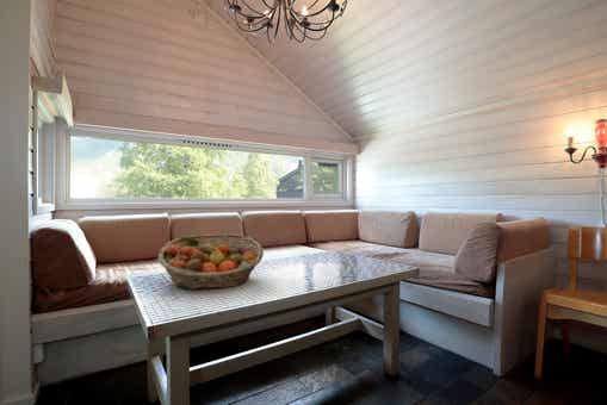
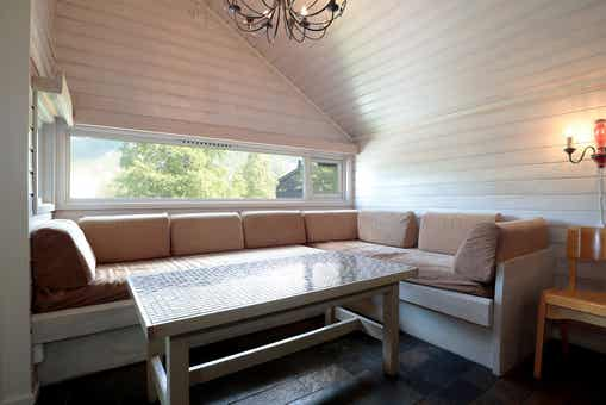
- fruit basket (212, 258)
